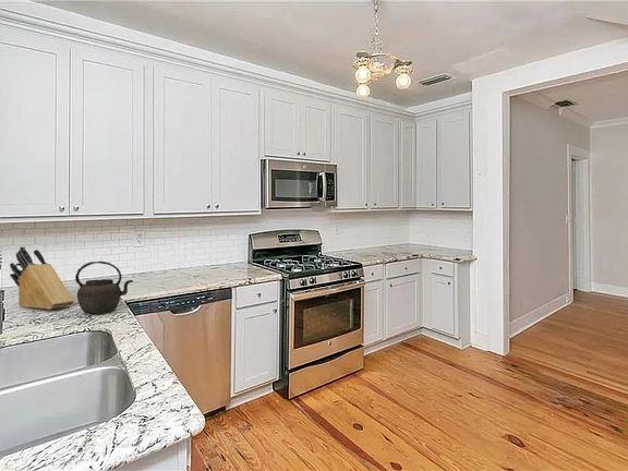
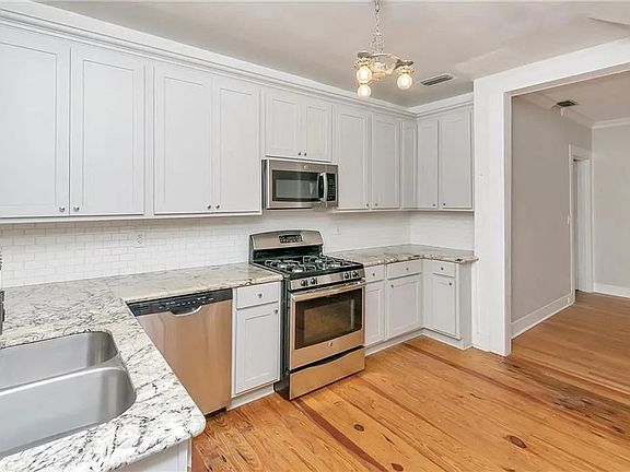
- knife block (40, 276)
- kettle (105, 286)
